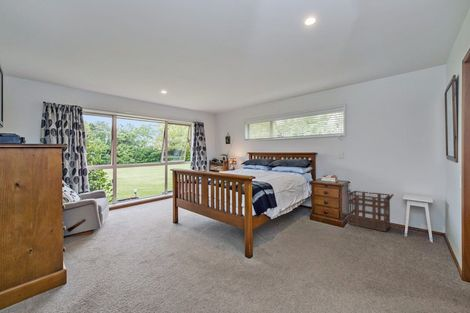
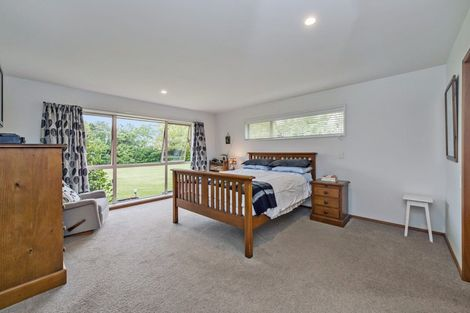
- laundry basket (367, 208)
